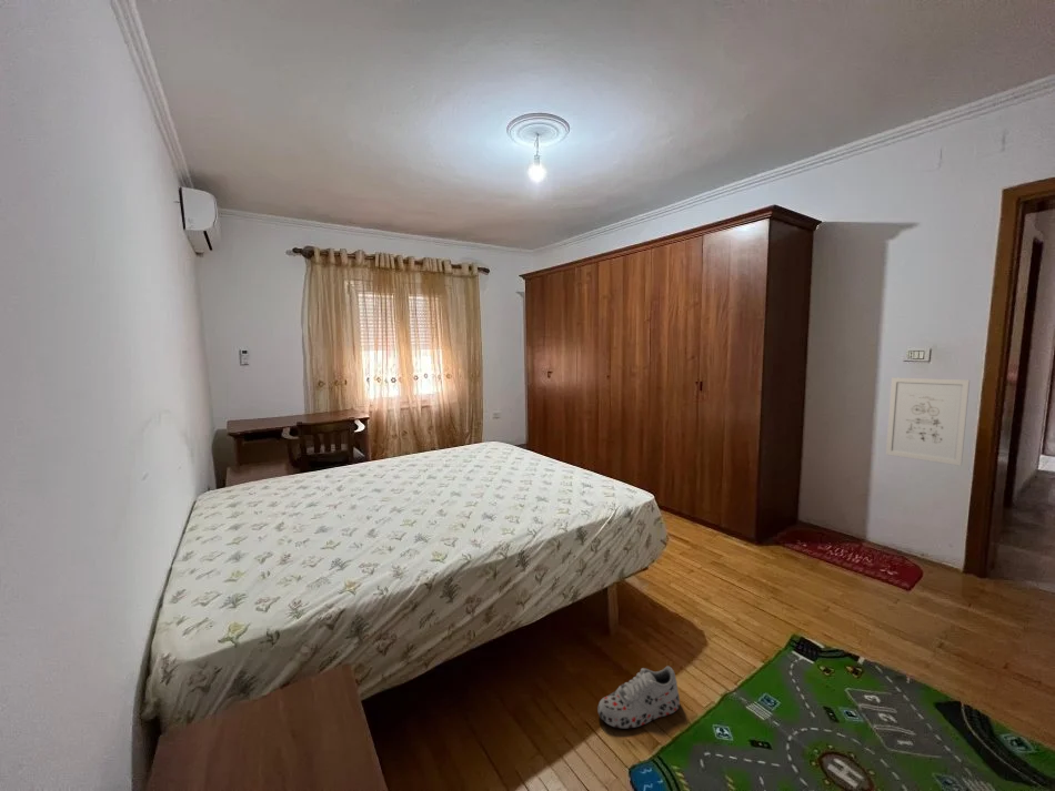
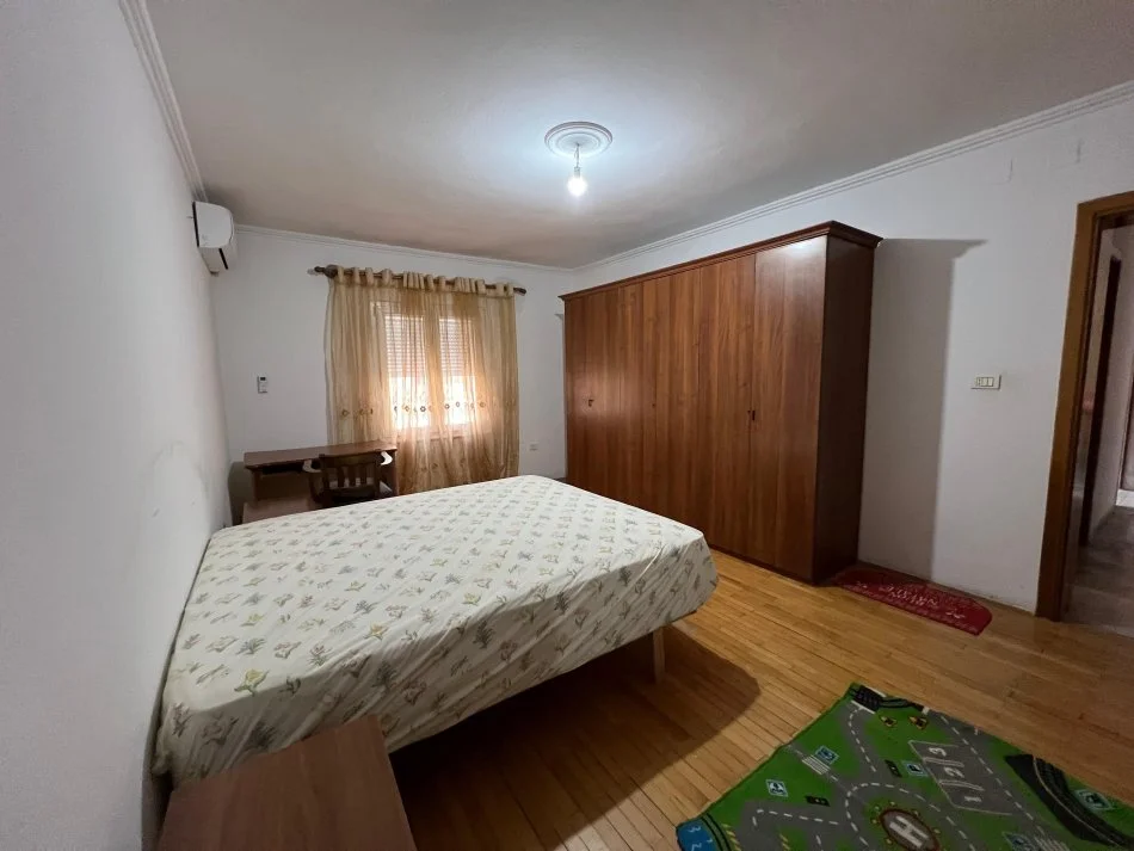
- wall art (925, 419)
- shoe (639, 693)
